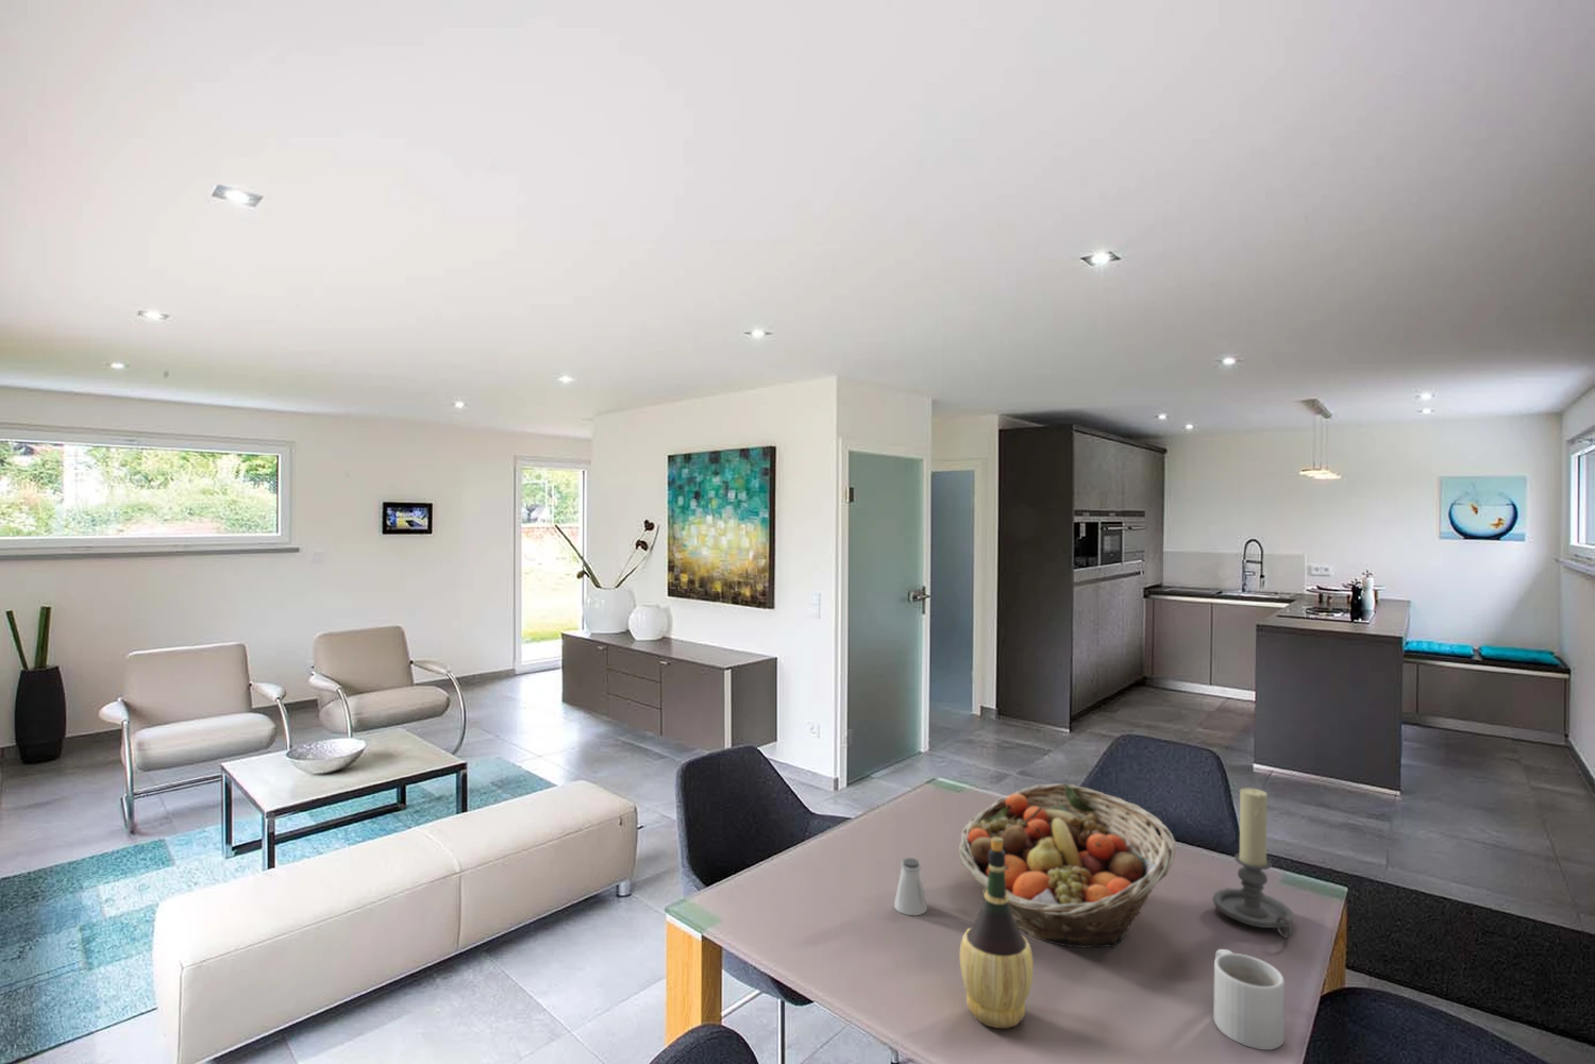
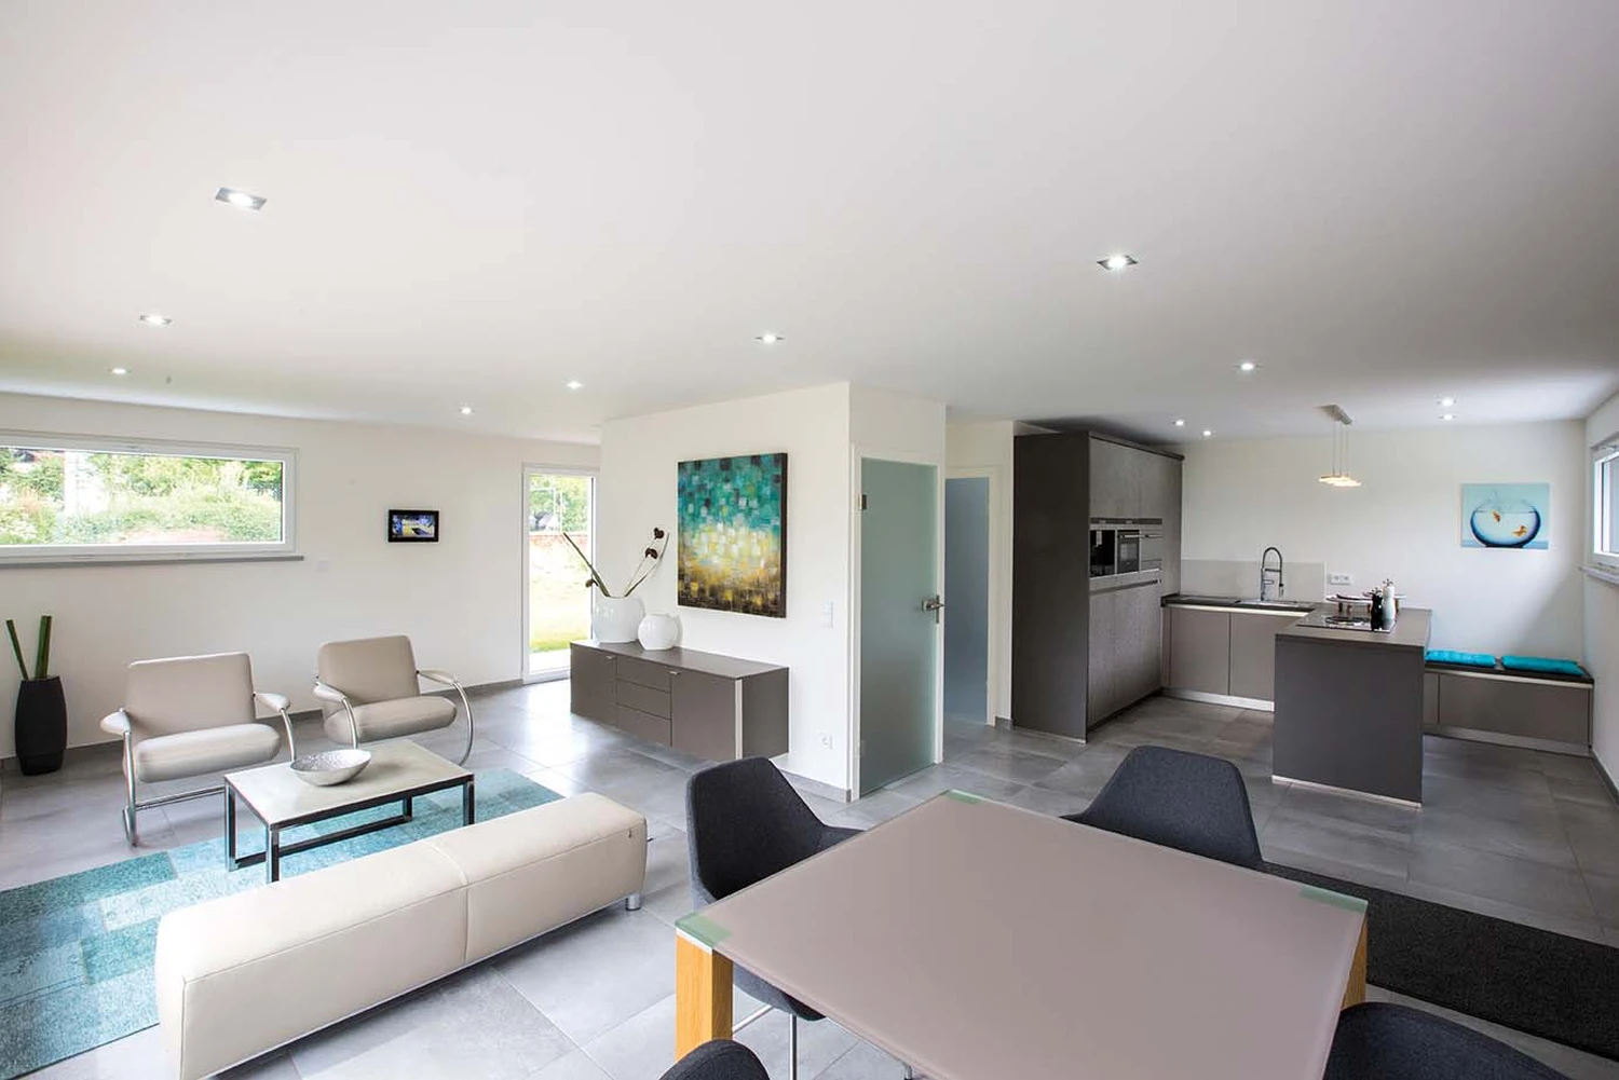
- saltshaker (910, 884)
- wine bottle (996, 926)
- candle holder (1258, 856)
- fruit basket (1059, 857)
- mug (1240, 989)
